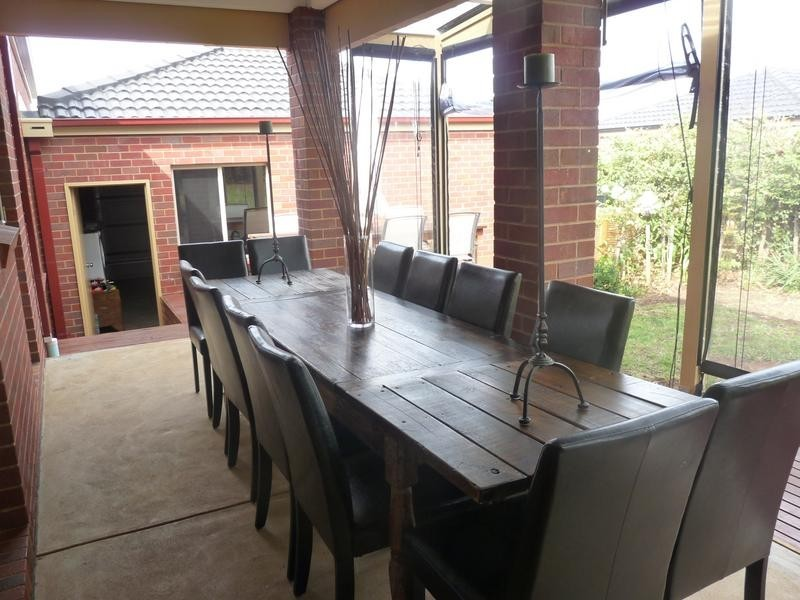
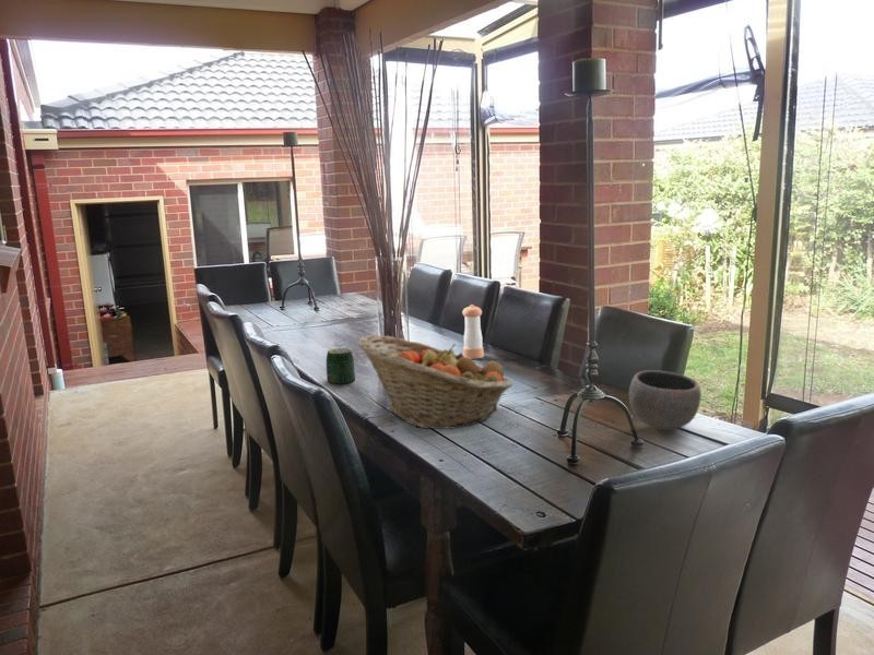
+ pepper shaker (472, 331)
+ jar (340, 365)
+ fruit basket (434, 373)
+ bowl (664, 402)
